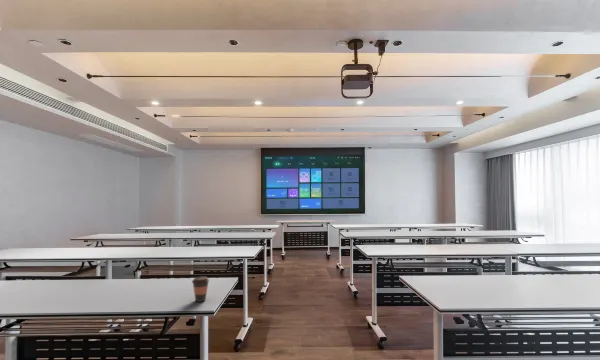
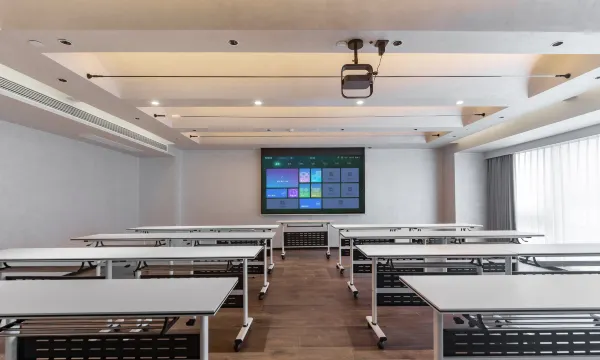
- coffee cup (200, 289)
